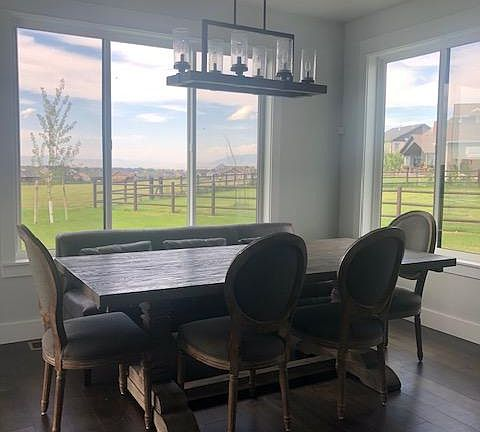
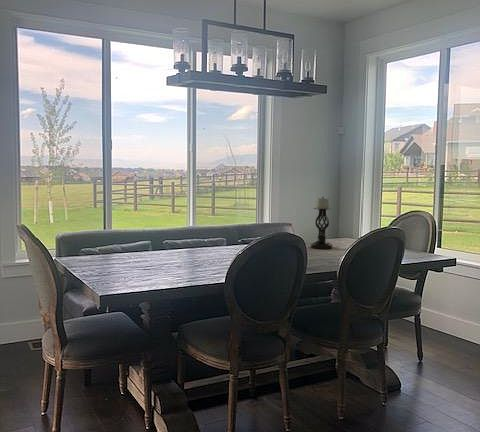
+ candle holder (323, 221)
